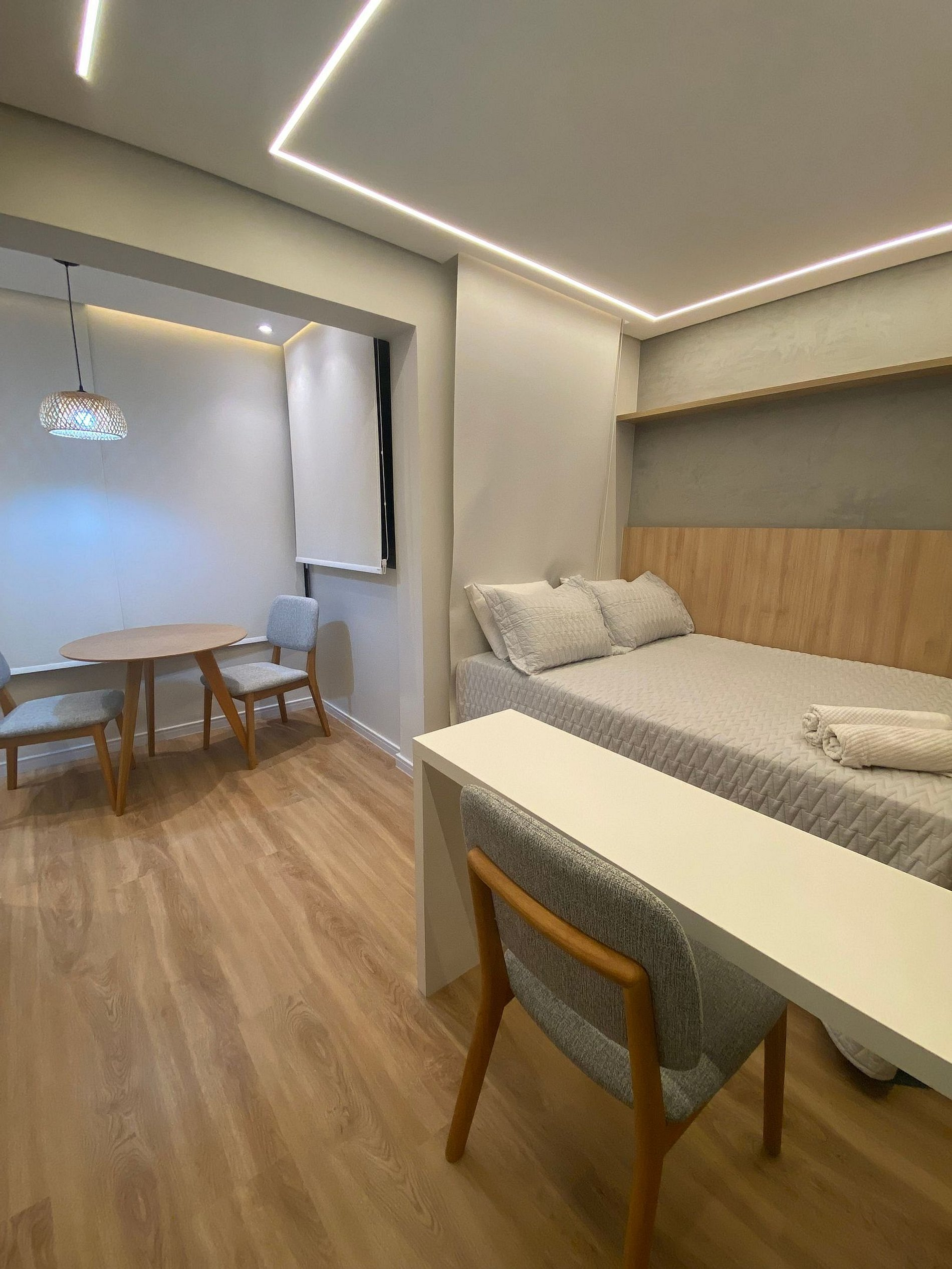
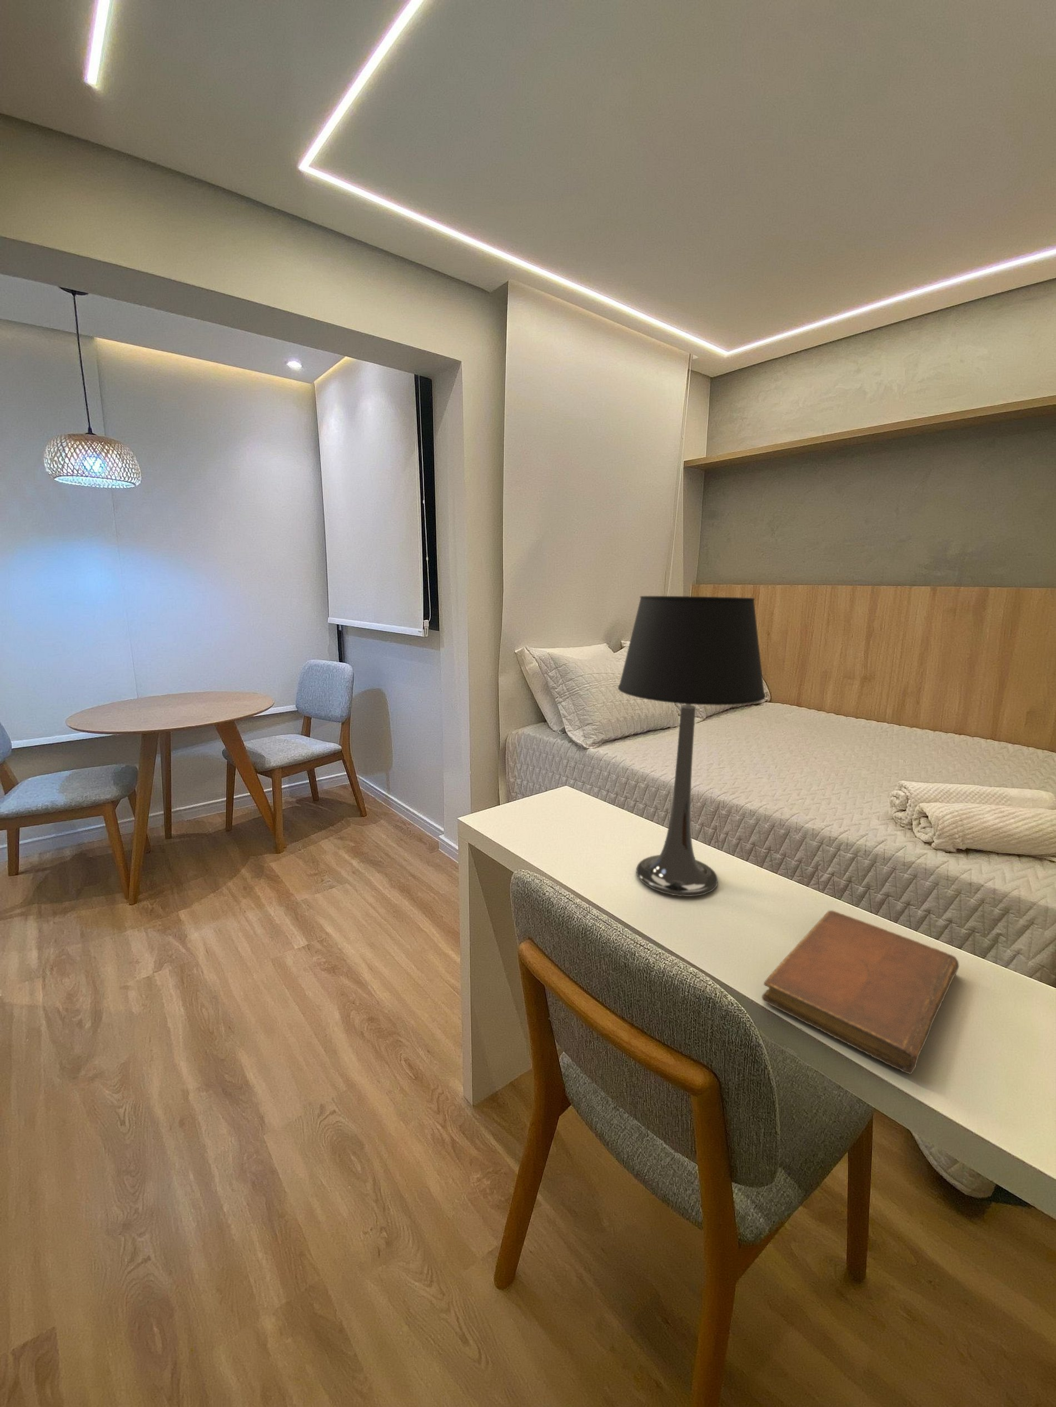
+ notebook (864, 978)
+ table lamp (686, 744)
